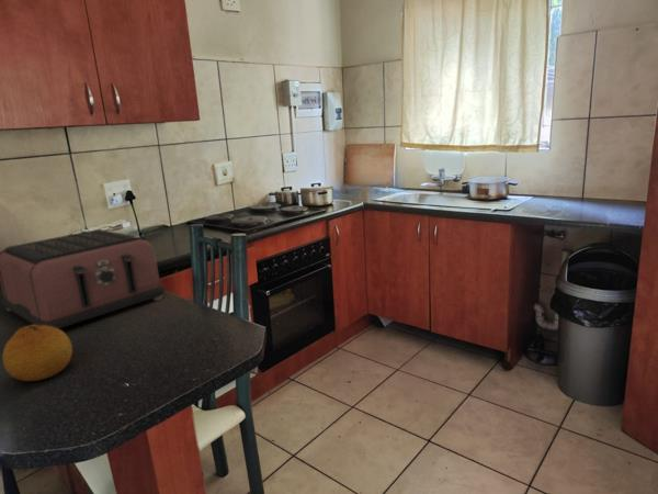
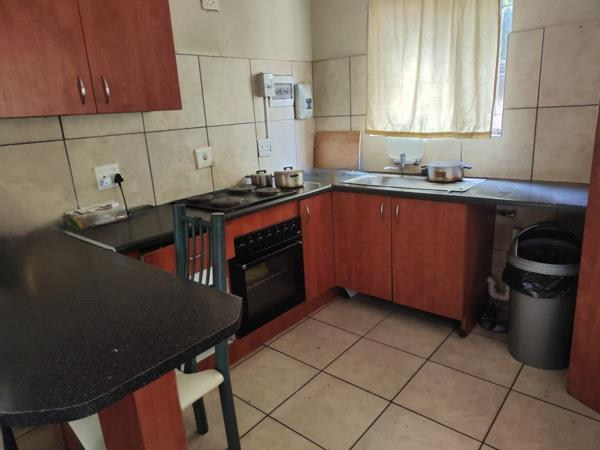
- fruit (36, 350)
- toaster (81, 274)
